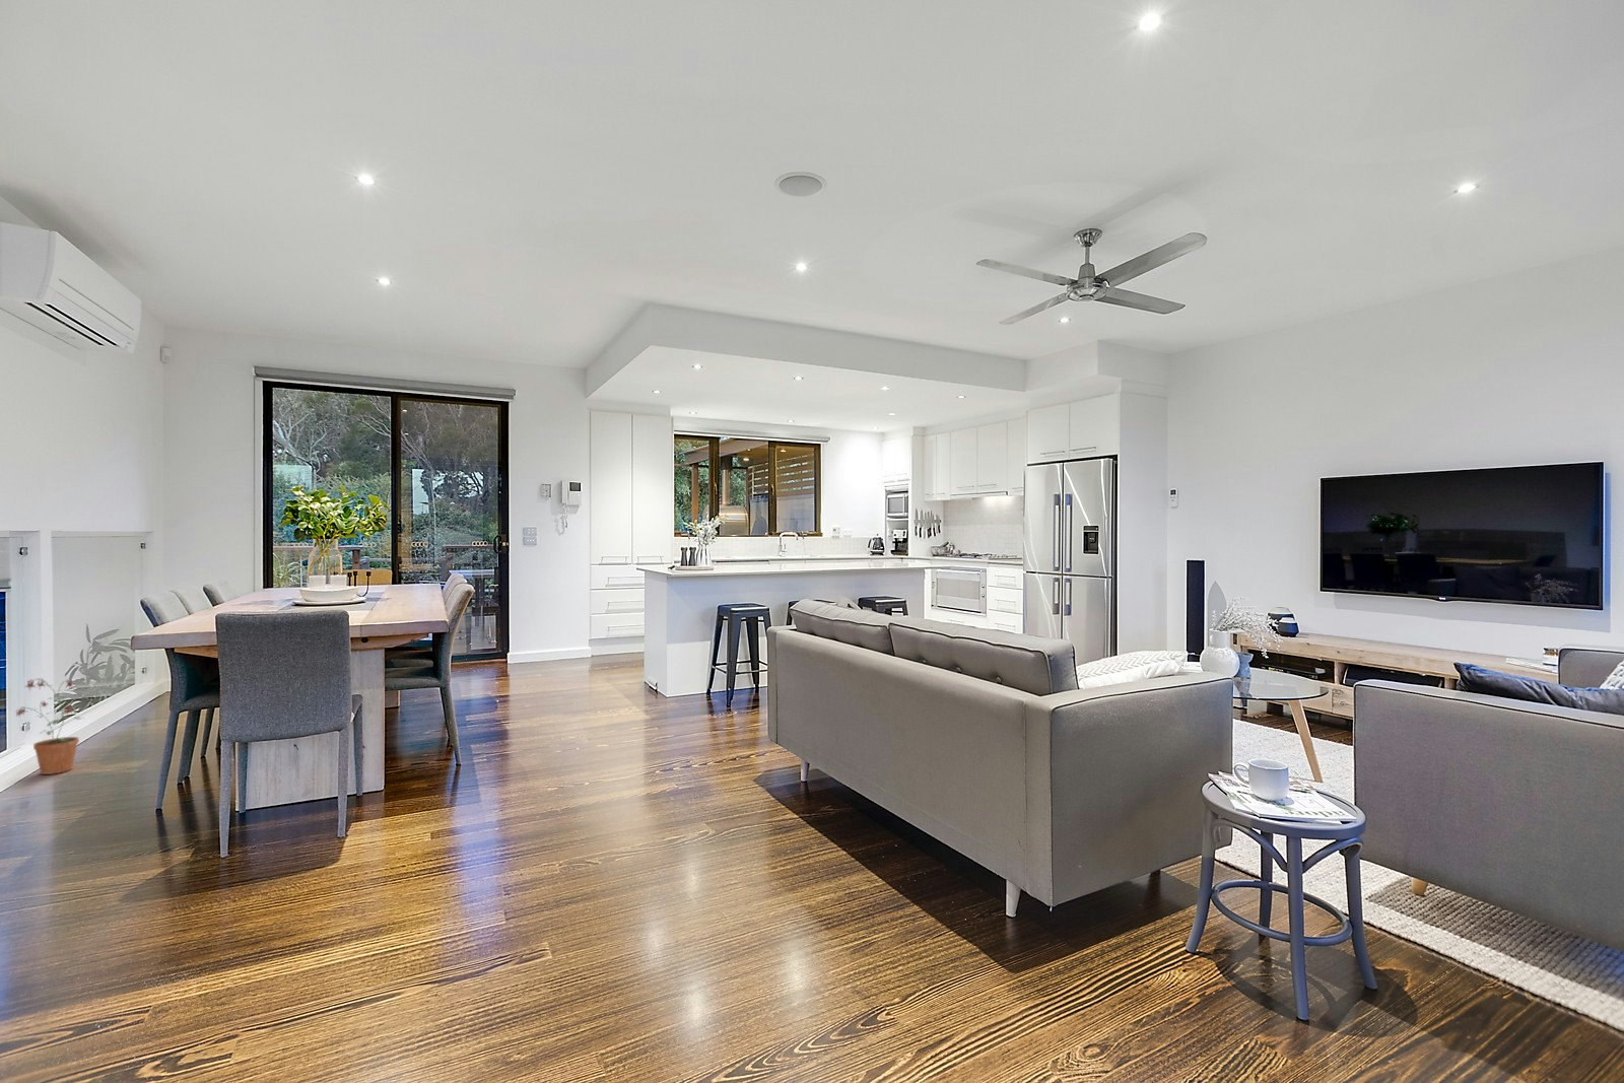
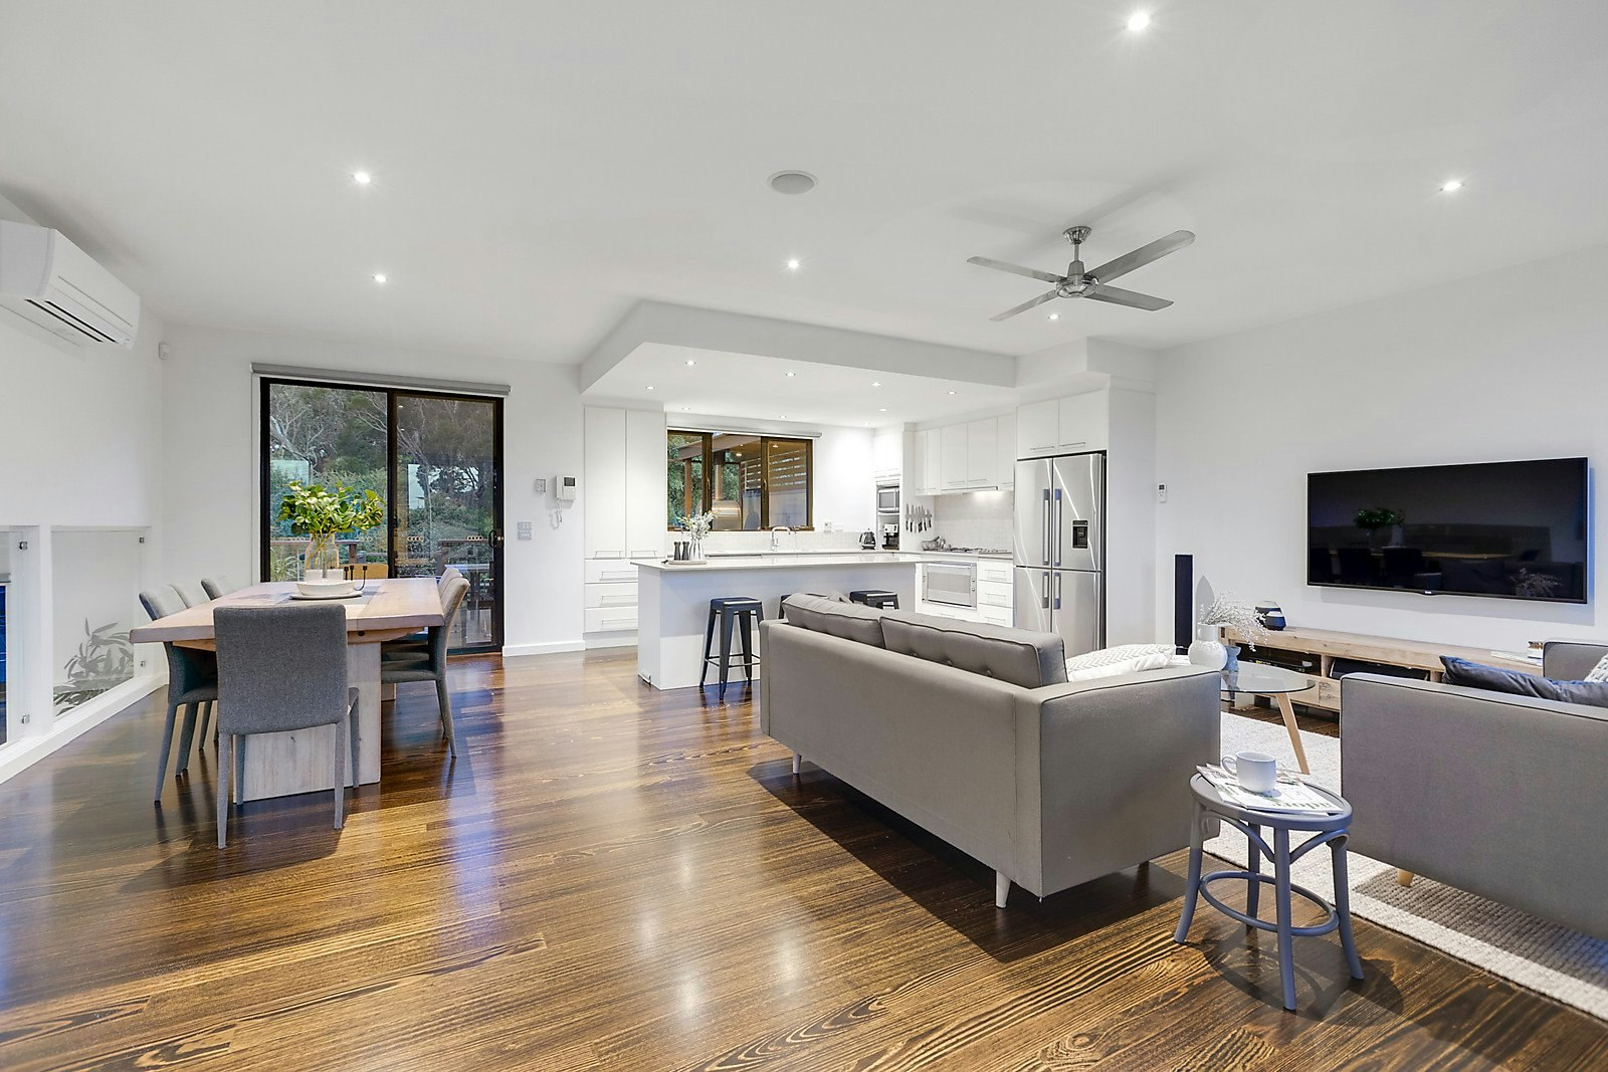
- potted plant (54, 724)
